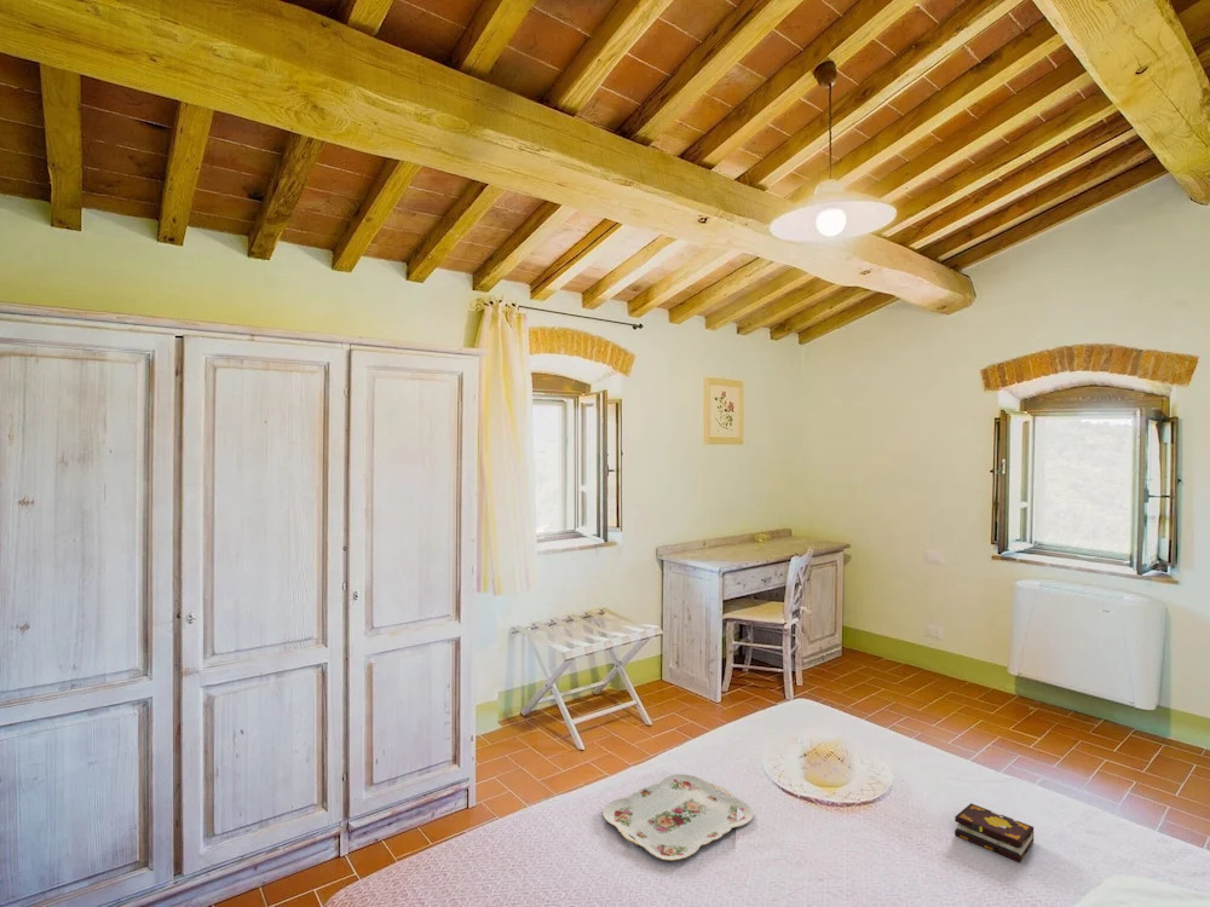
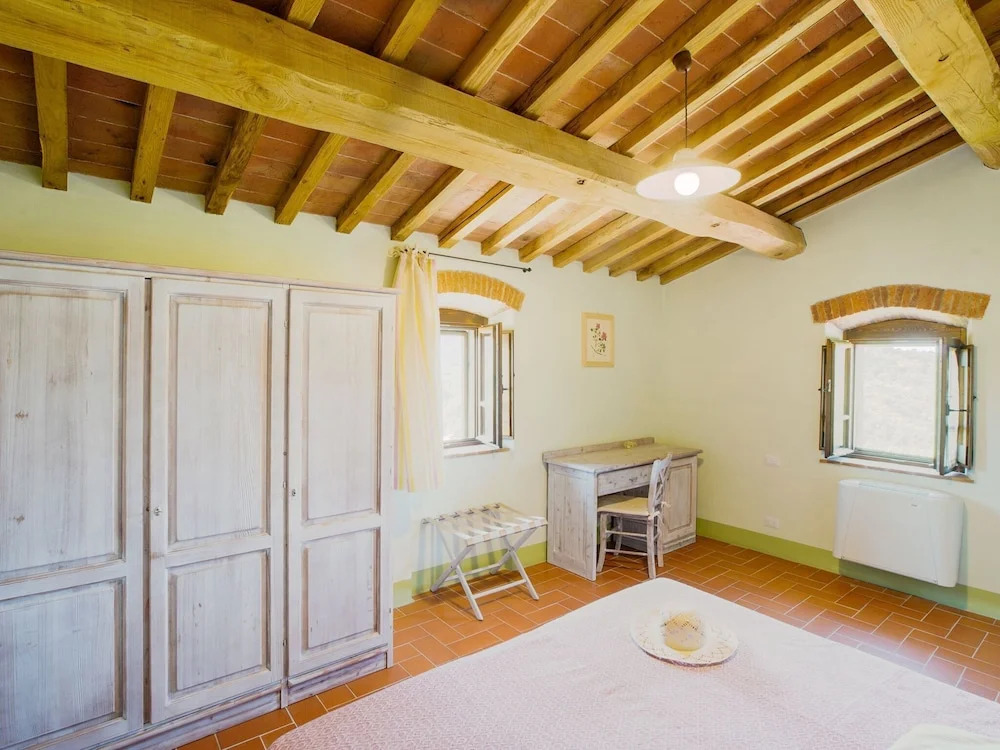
- serving tray (678, 814)
- book (993, 828)
